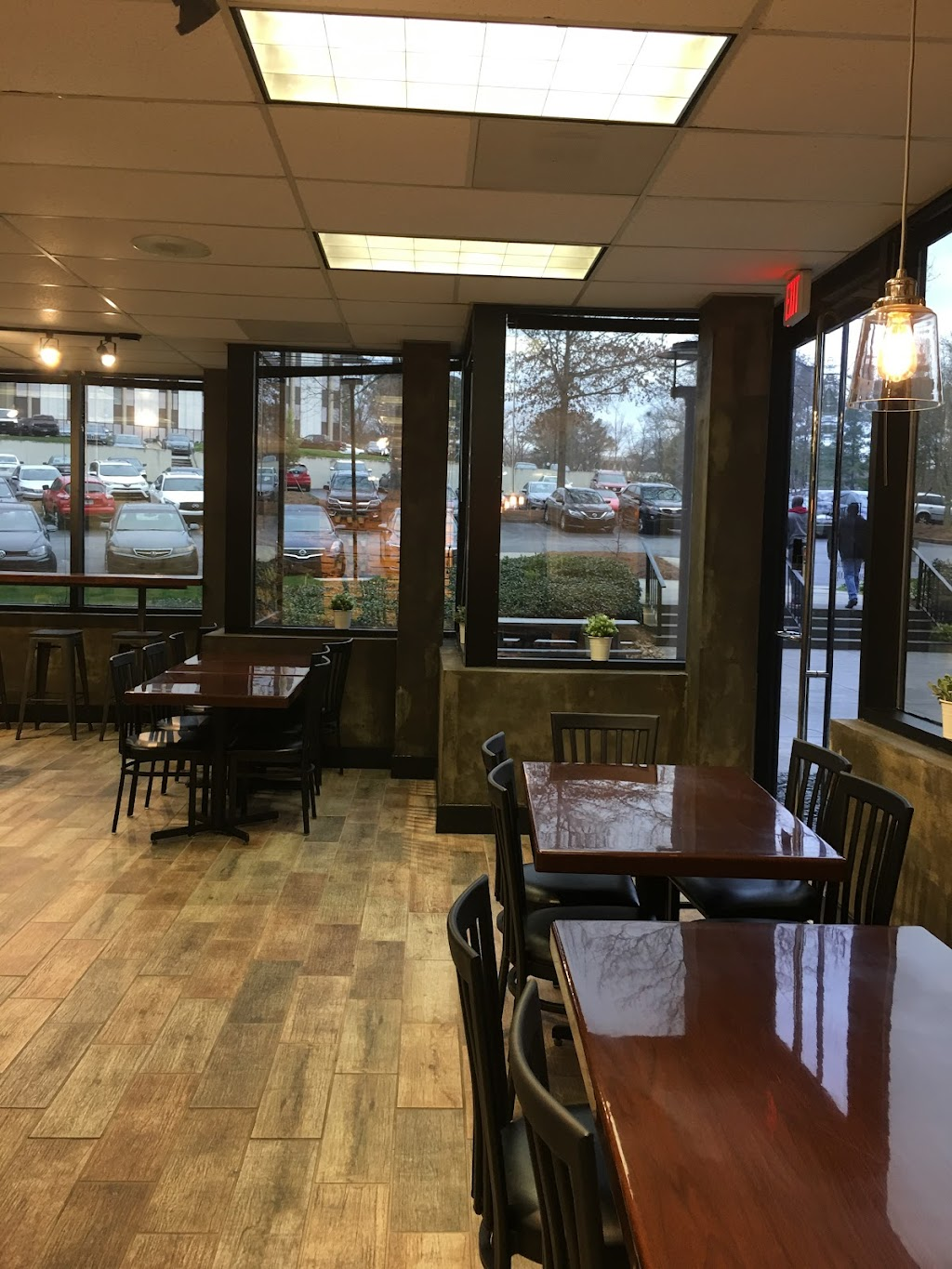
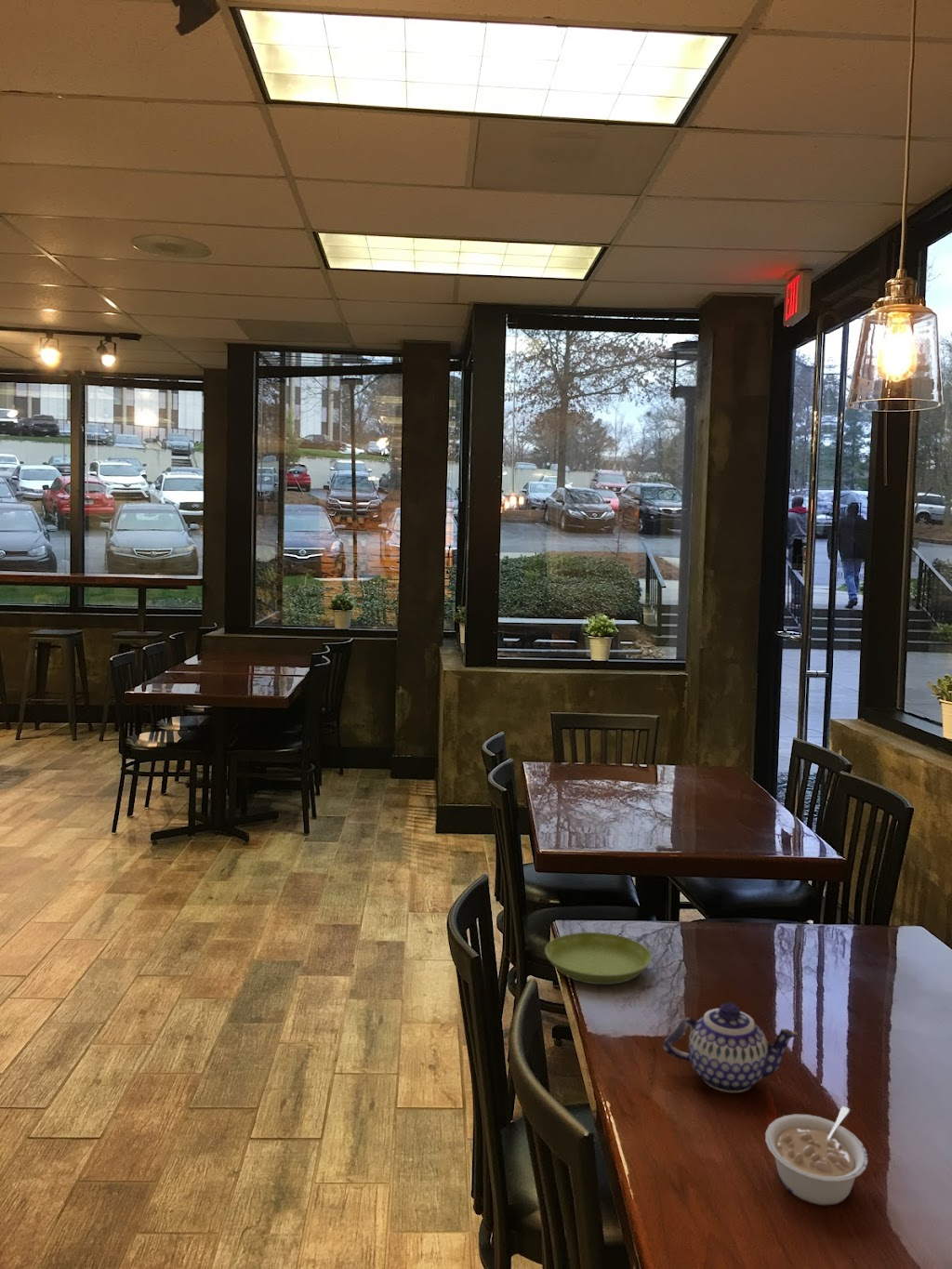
+ saucer (597, 959)
+ teapot (730, 1041)
+ legume (813, 1157)
